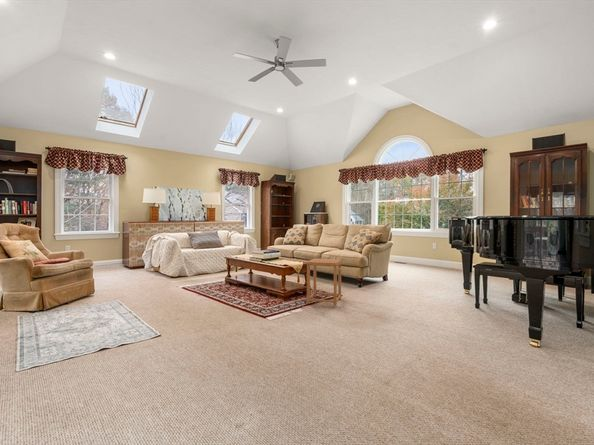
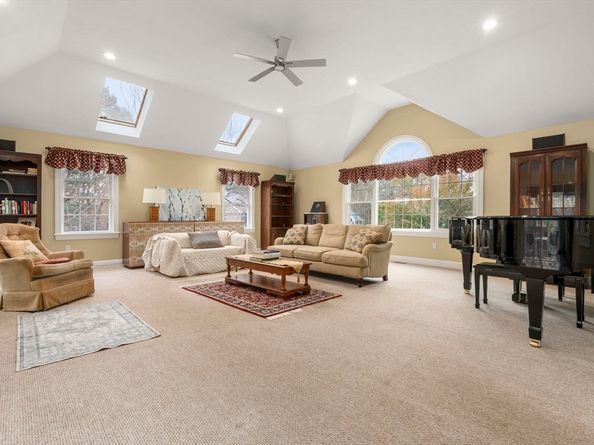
- side table (315, 280)
